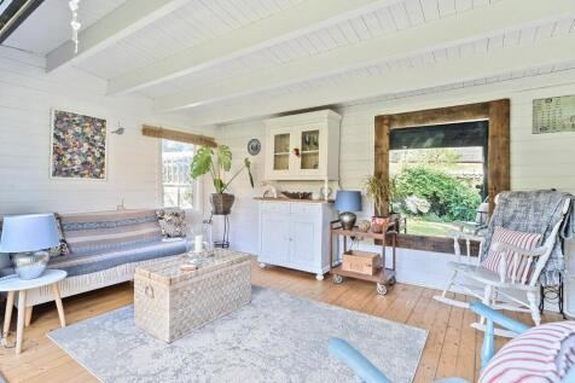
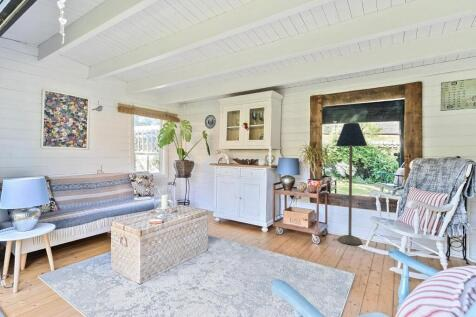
+ floor lamp (350, 182)
